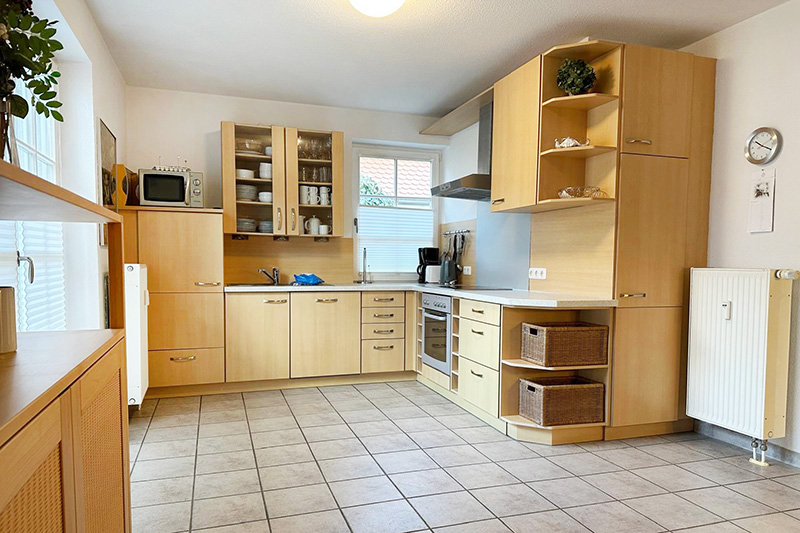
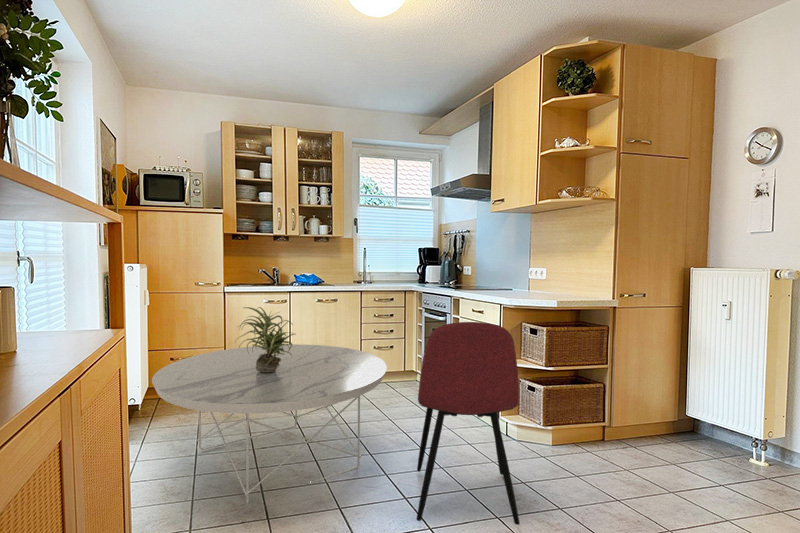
+ dining chair (465, 404)
+ coffee table (276, 411)
+ potted plant (265, 337)
